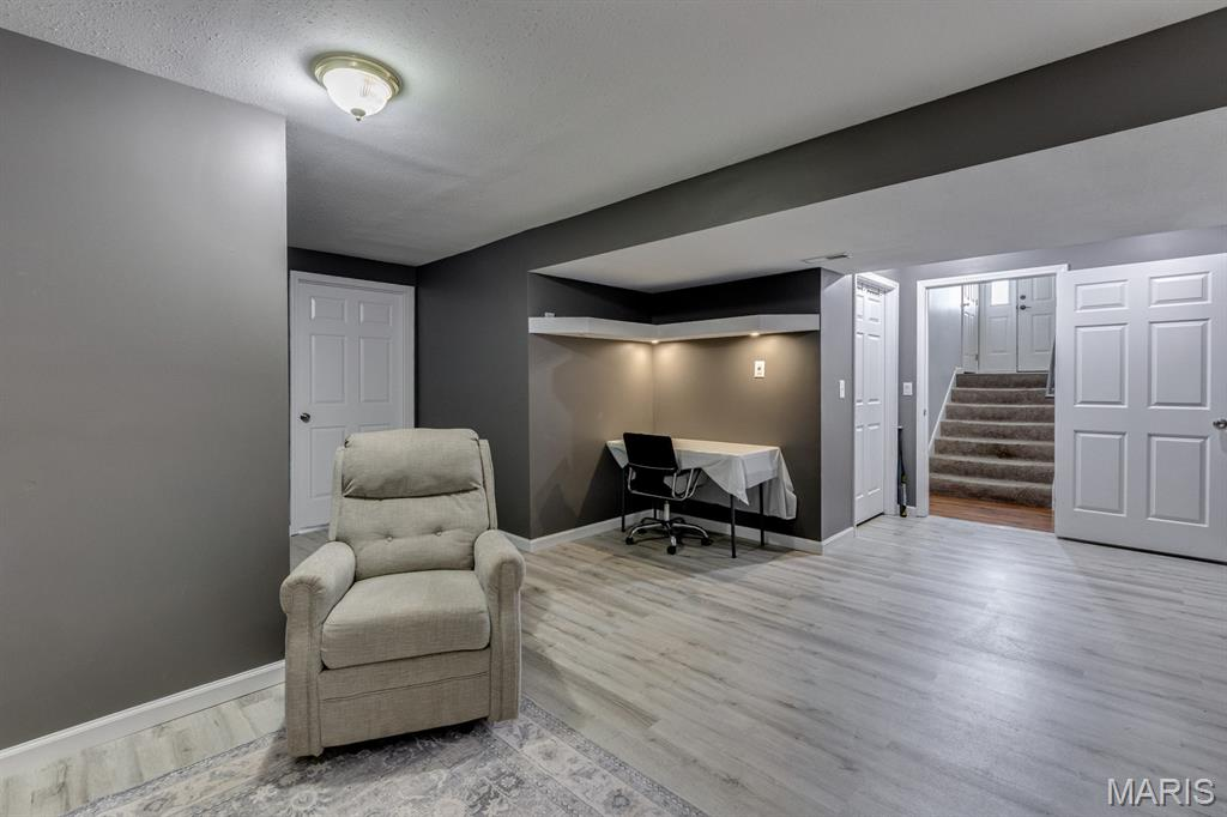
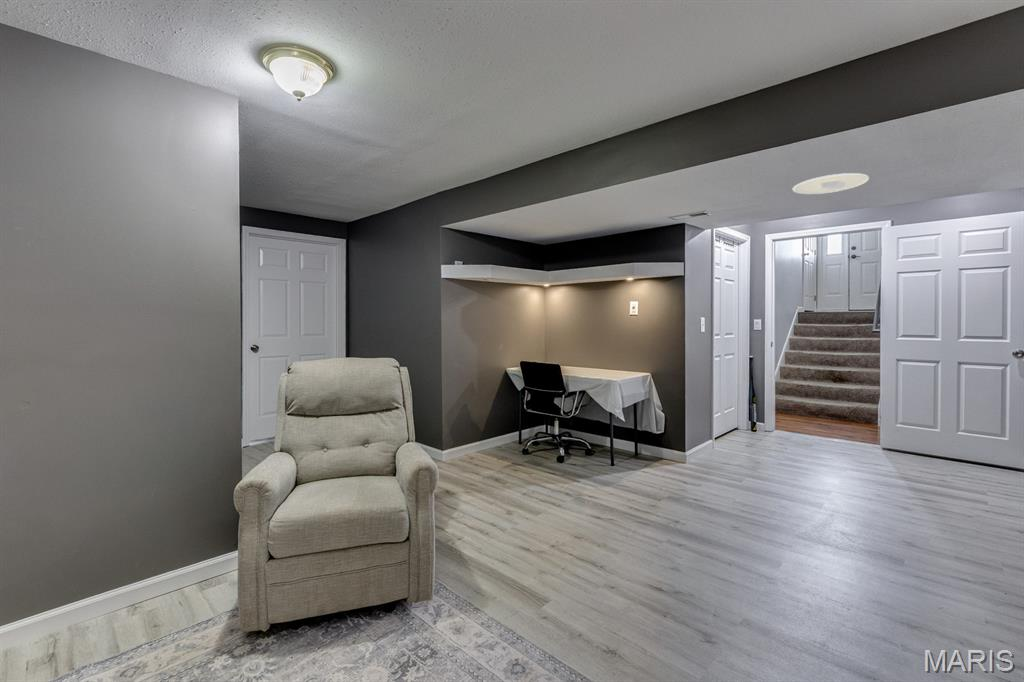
+ recessed light (829, 181)
